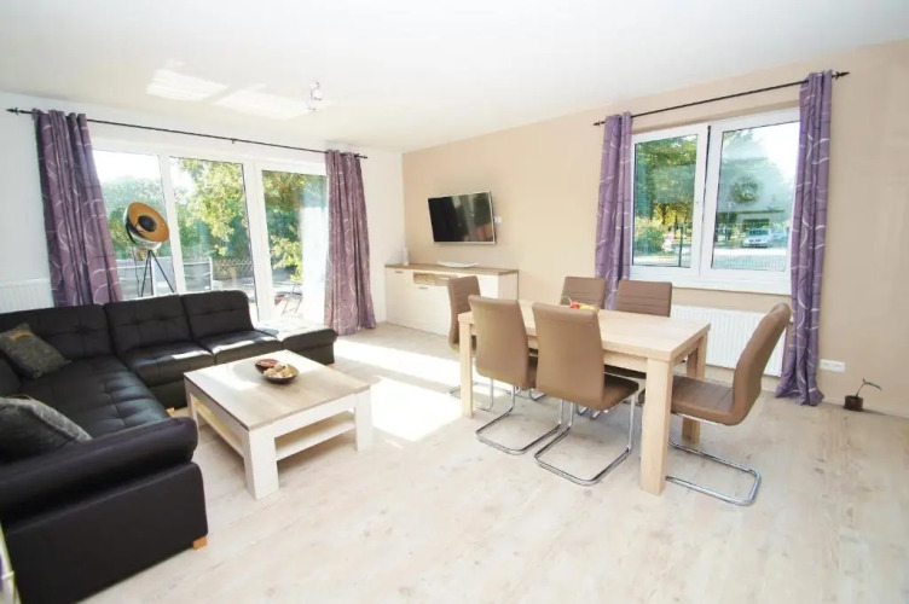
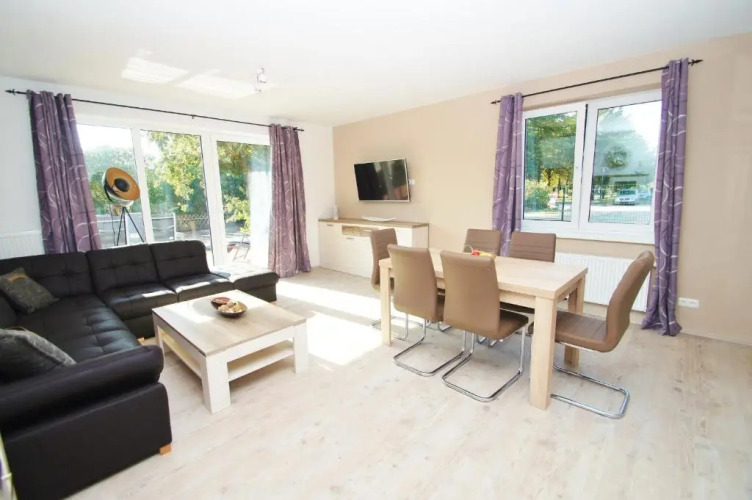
- potted plant (858, 391)
